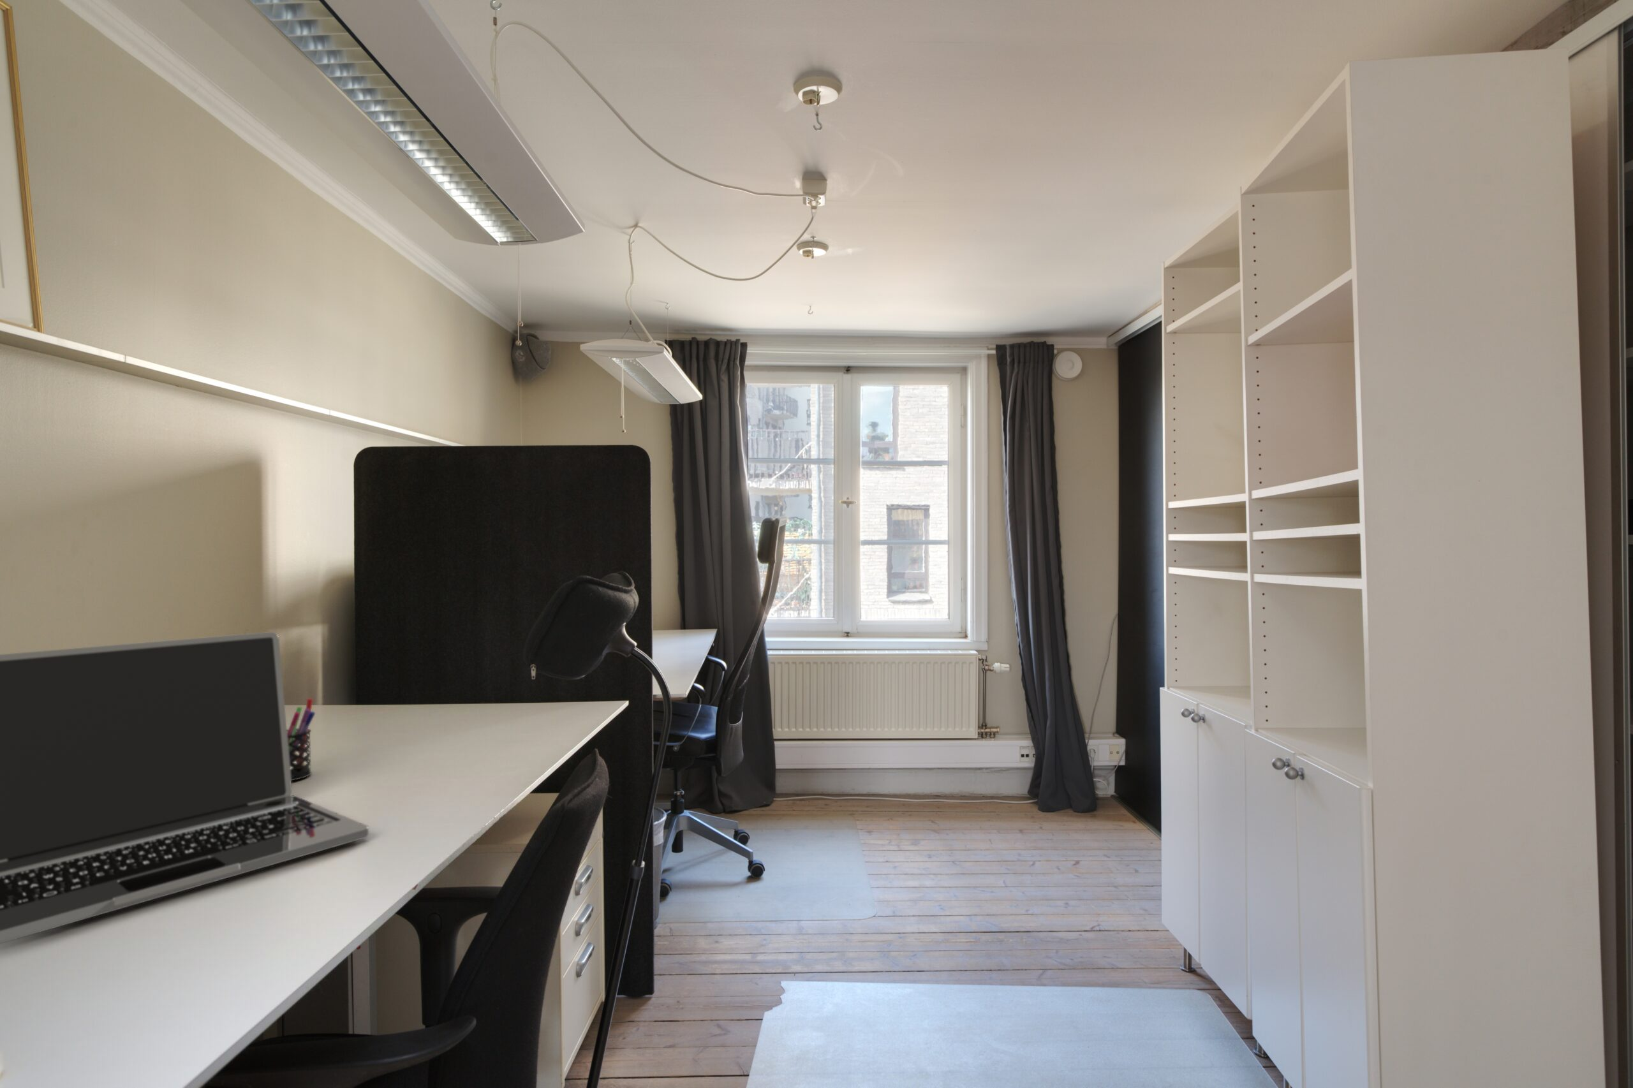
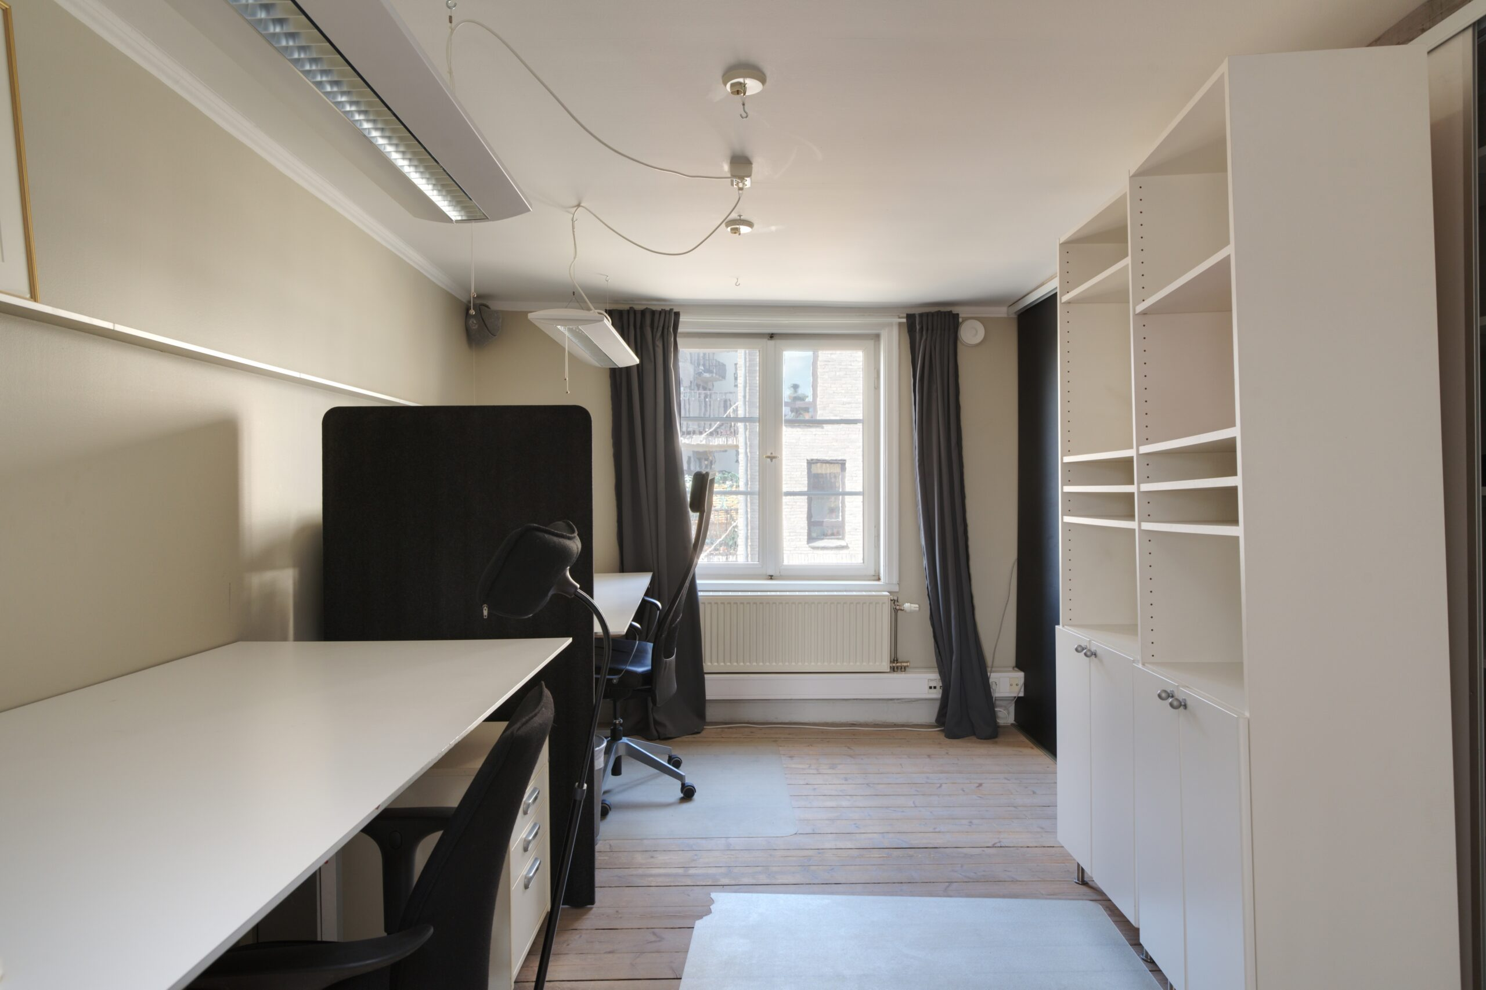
- pen holder (293, 737)
- laptop (161, 754)
